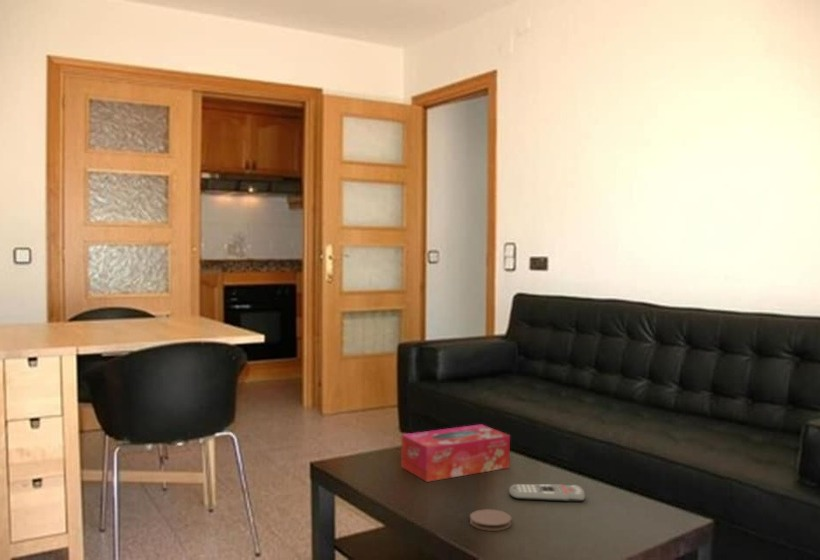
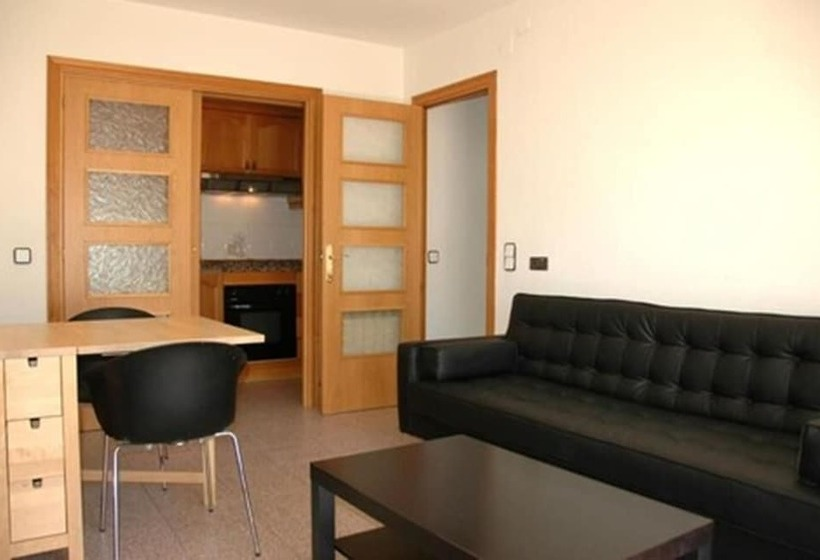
- remote control (546, 492)
- coaster (490, 519)
- tissue box (455, 451)
